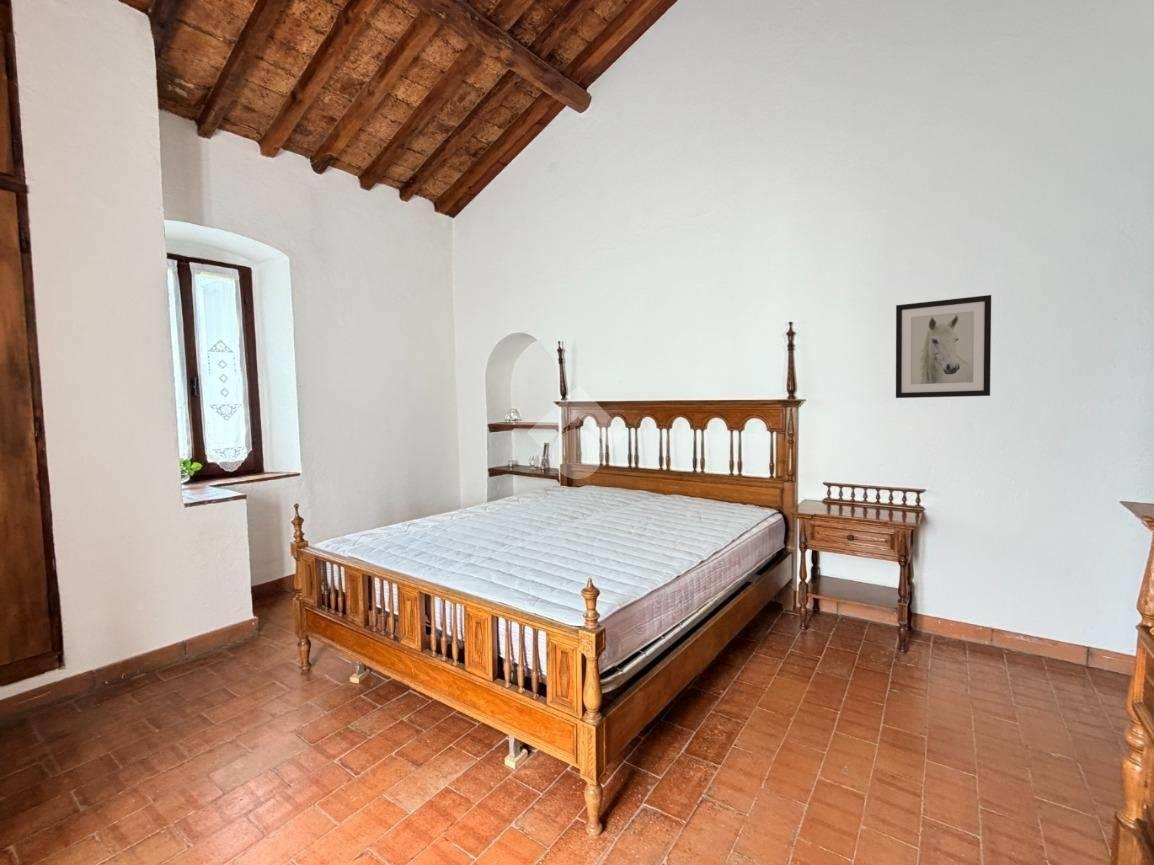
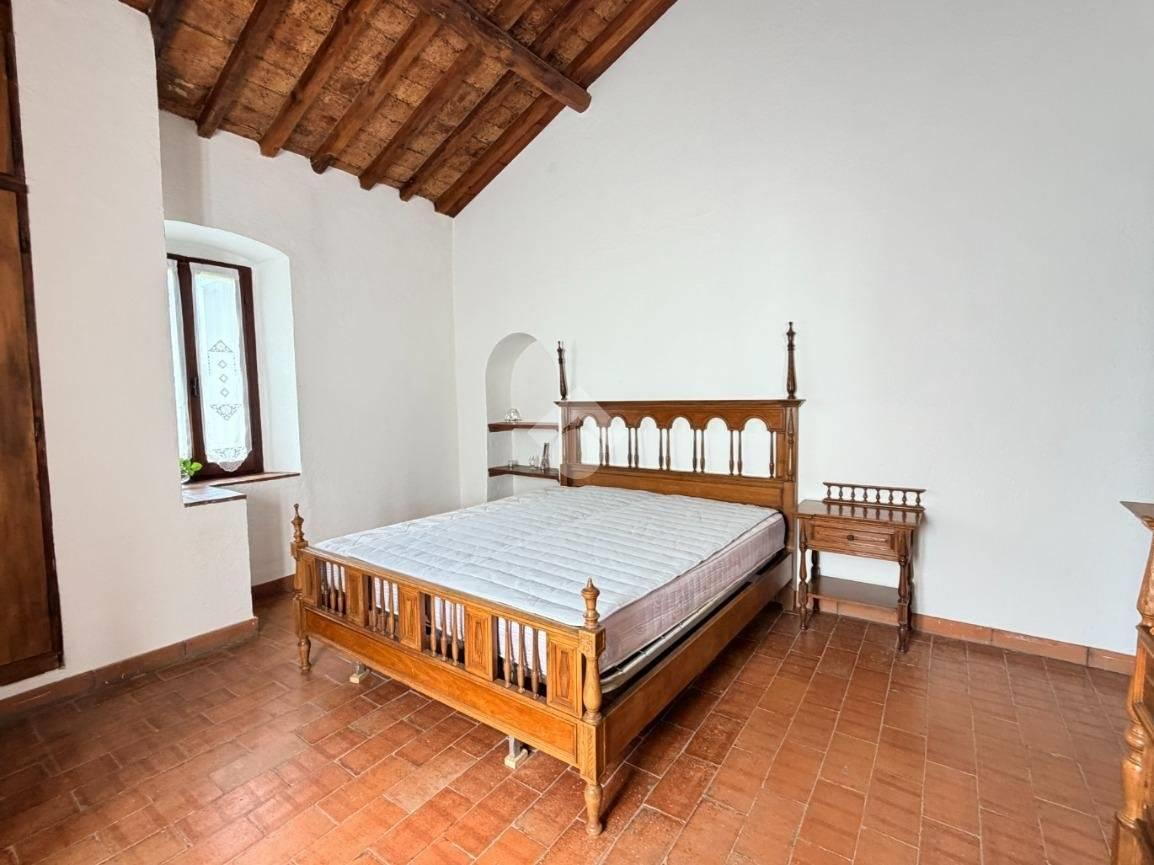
- wall art (941, 349)
